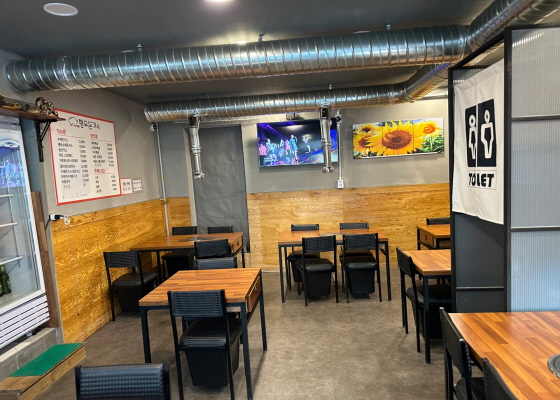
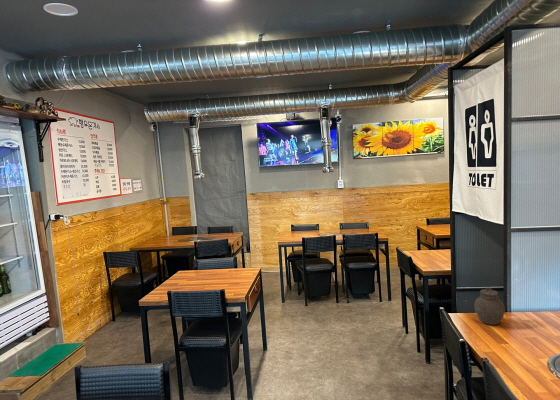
+ jar (489, 304)
